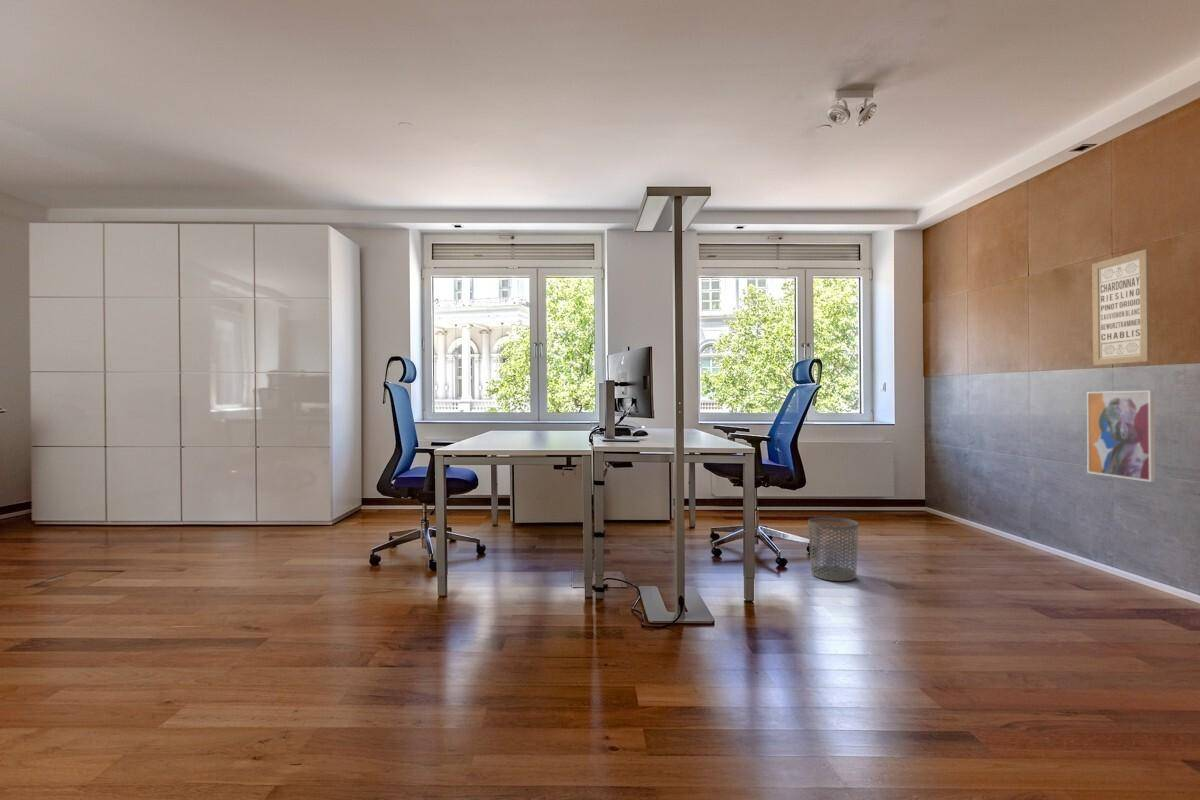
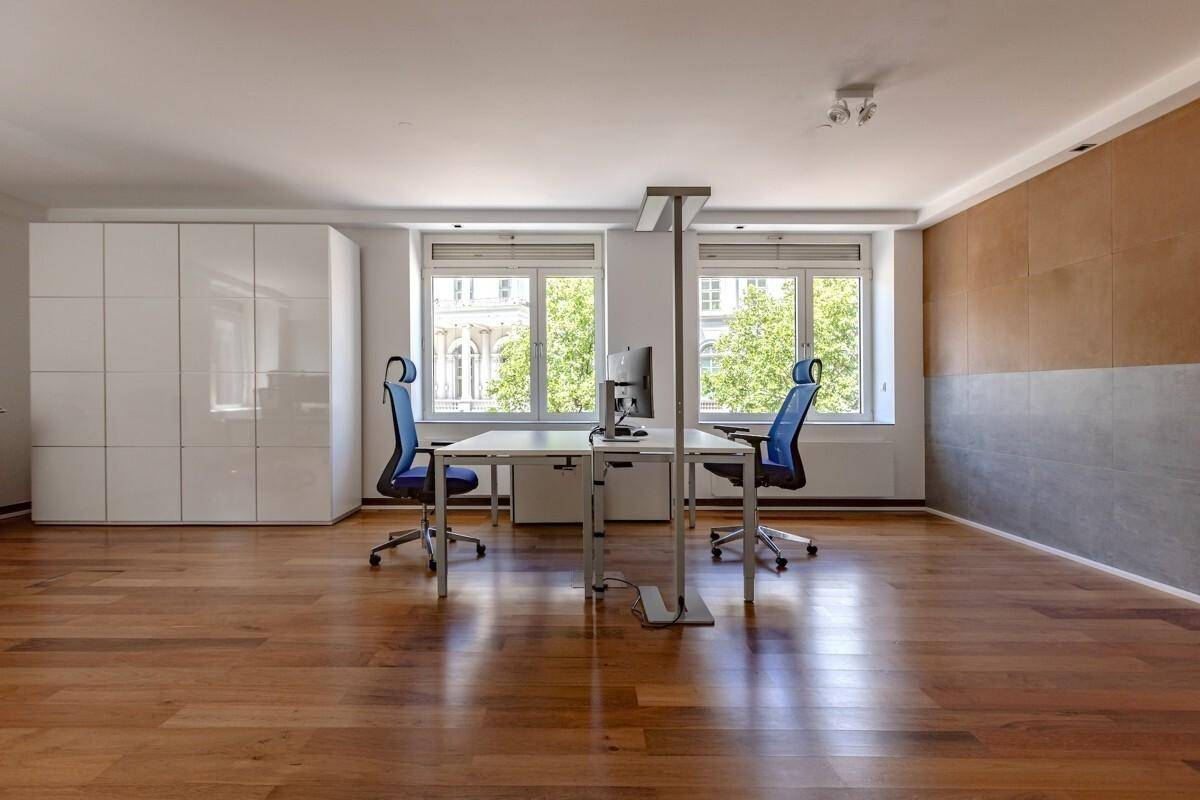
- waste bin (833, 548)
- wall art (1119, 434)
- wall art (1119, 310)
